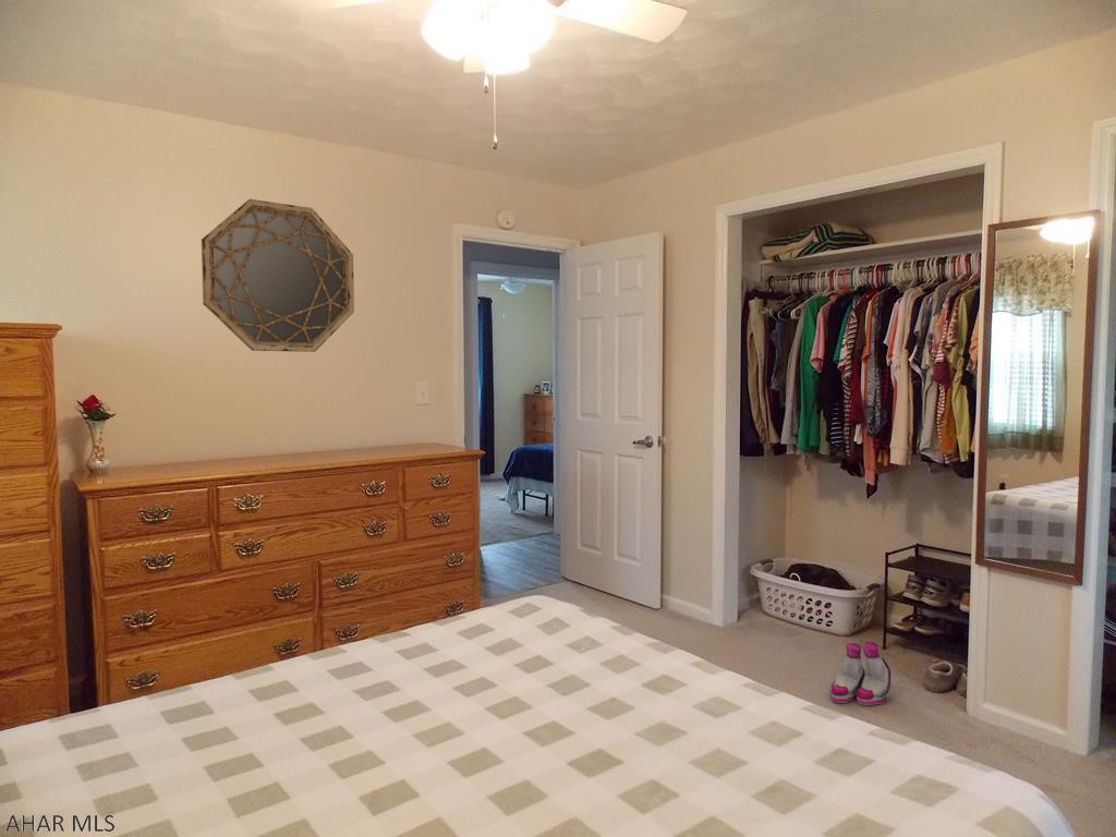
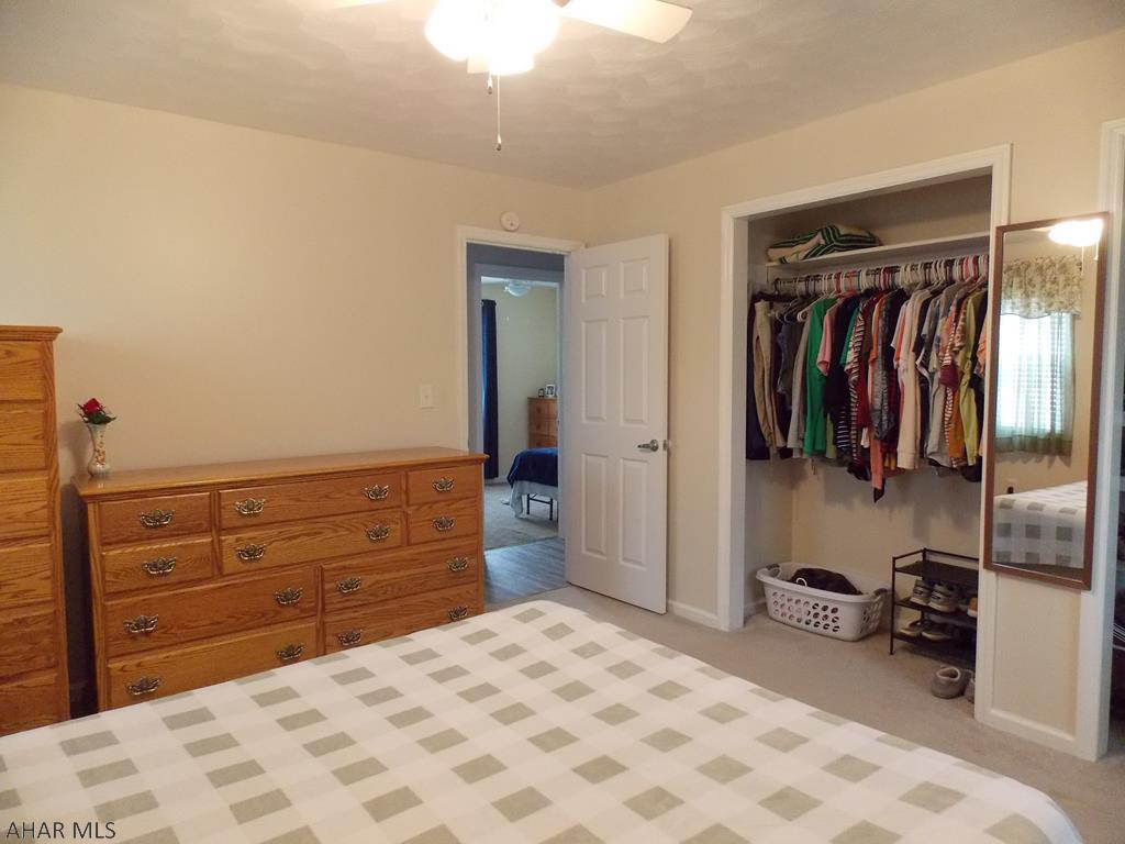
- boots (860, 669)
- home mirror (282, 278)
